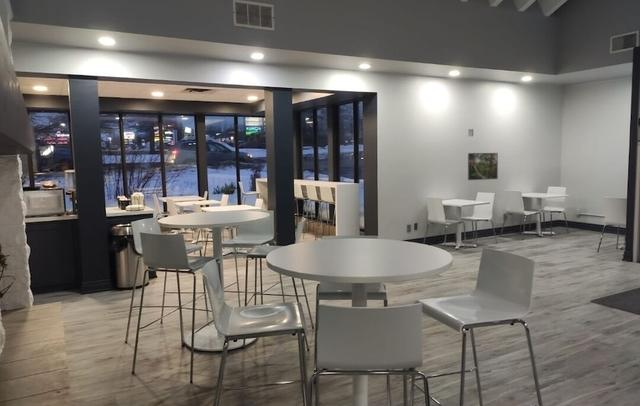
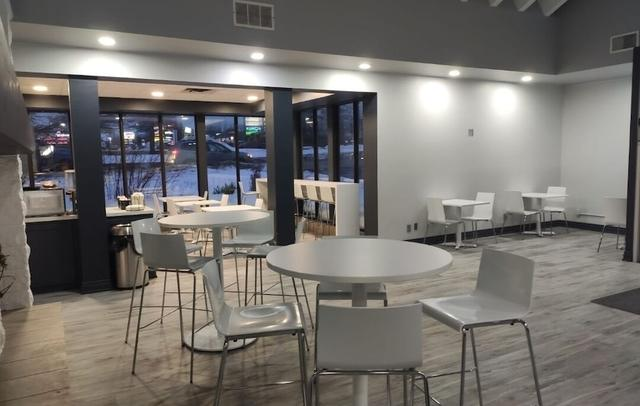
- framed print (483, 166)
